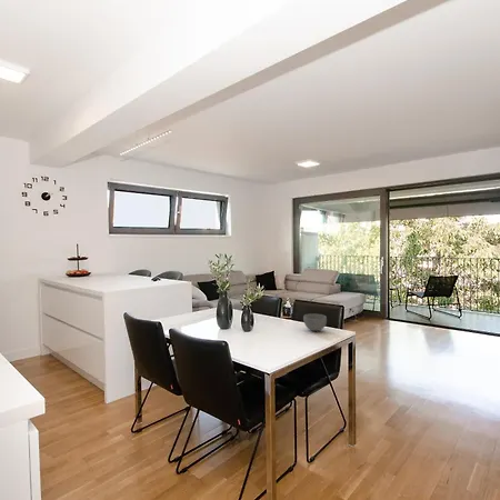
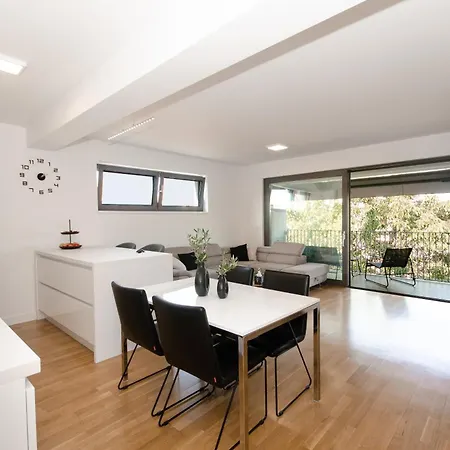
- bowl (314, 322)
